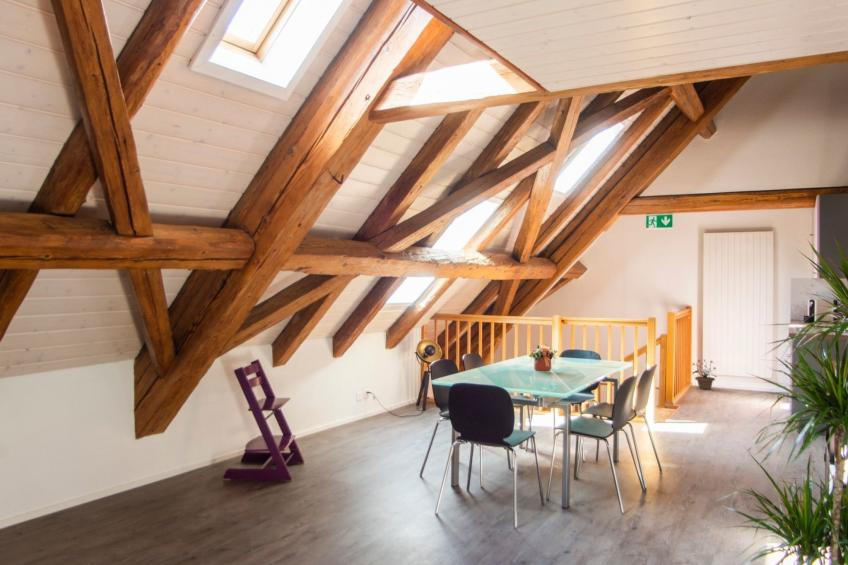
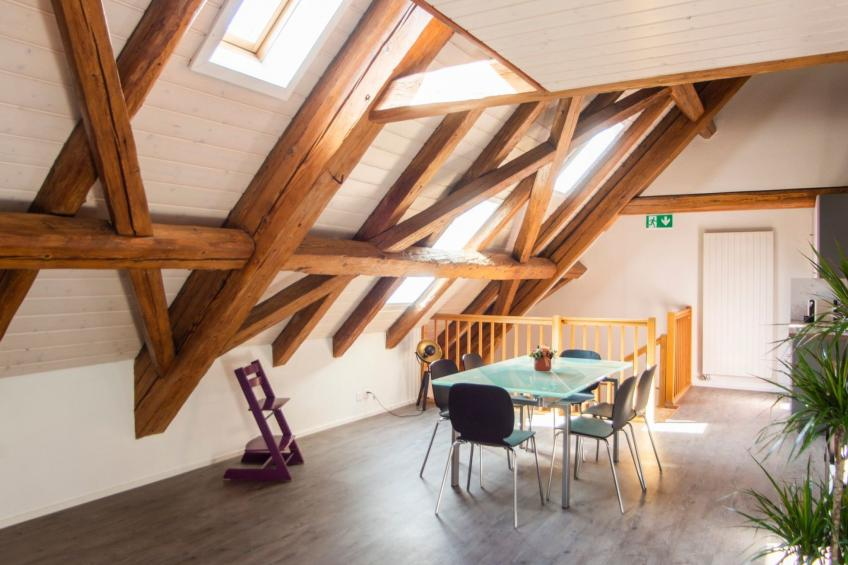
- potted plant (704, 374)
